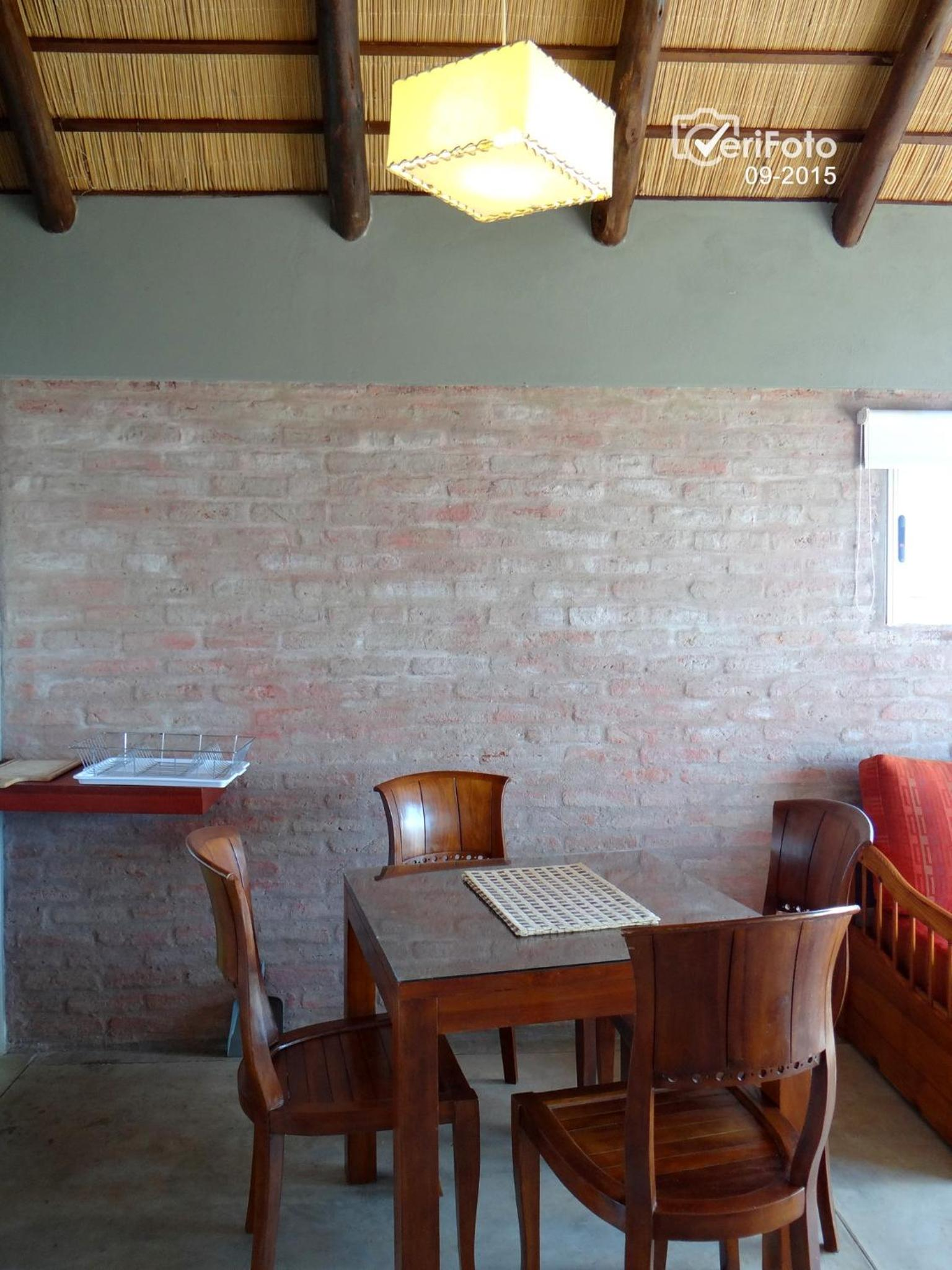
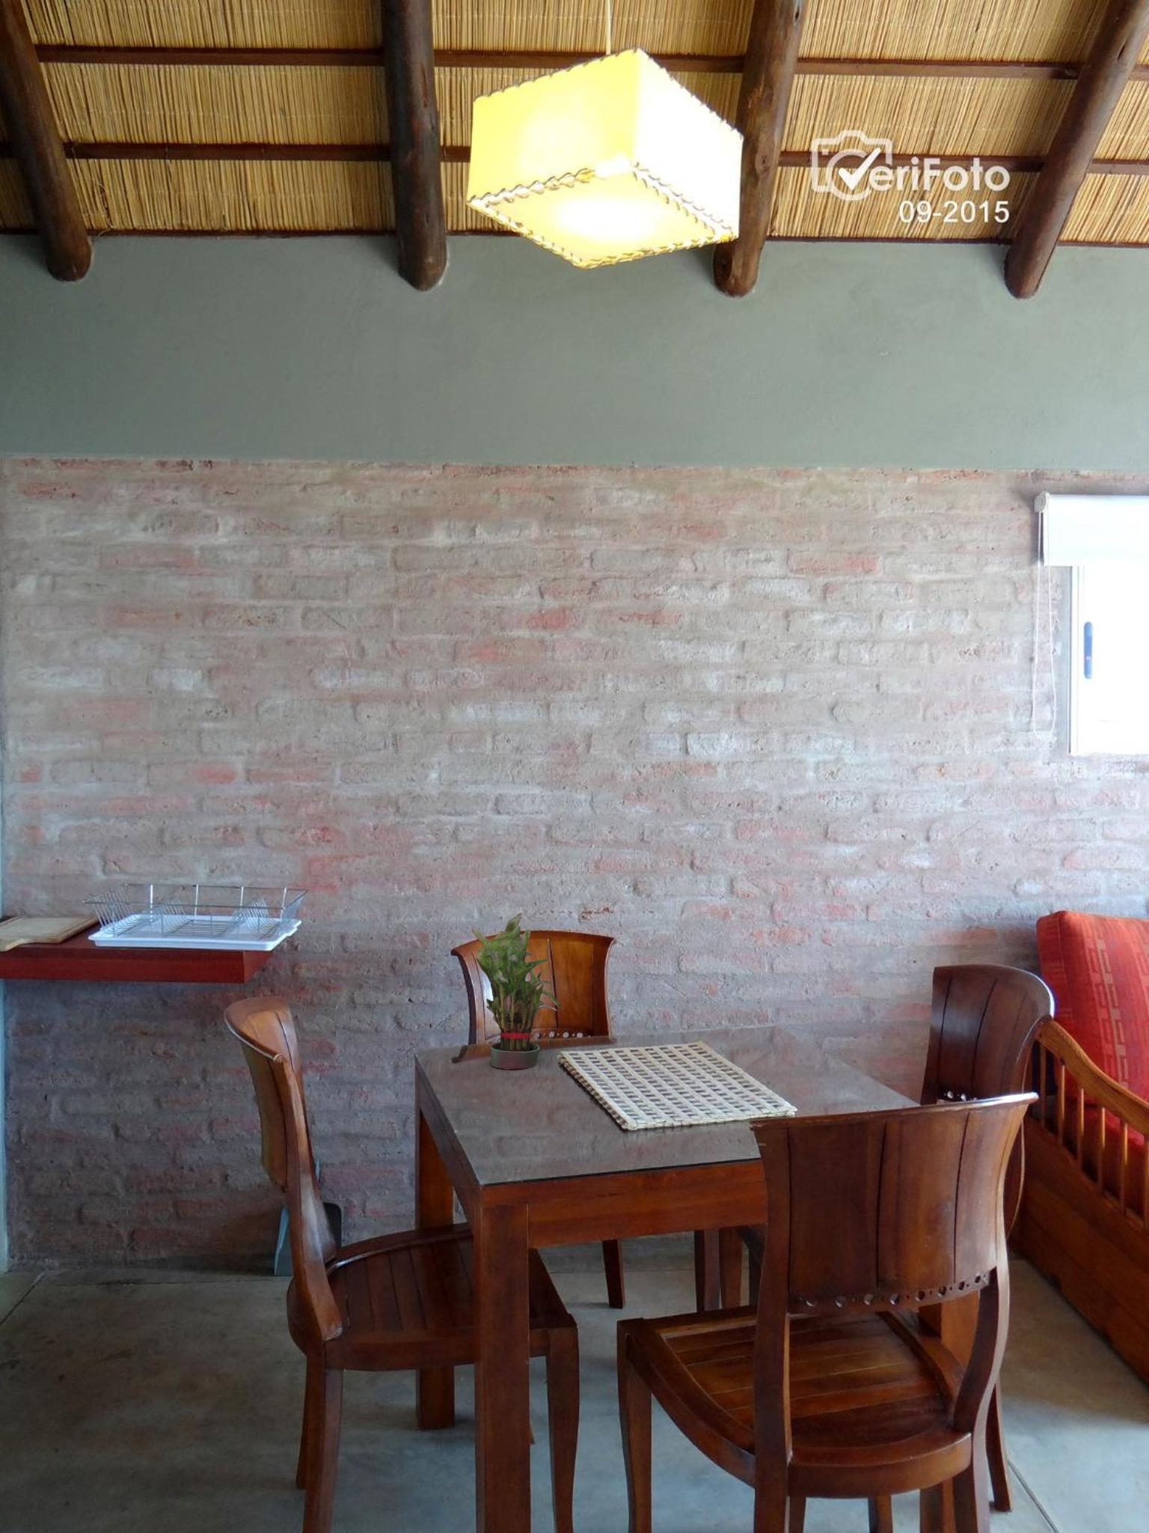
+ potted plant (518, 989)
